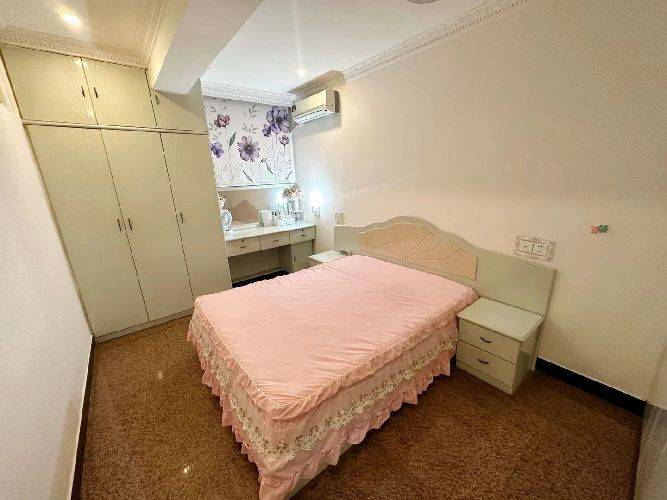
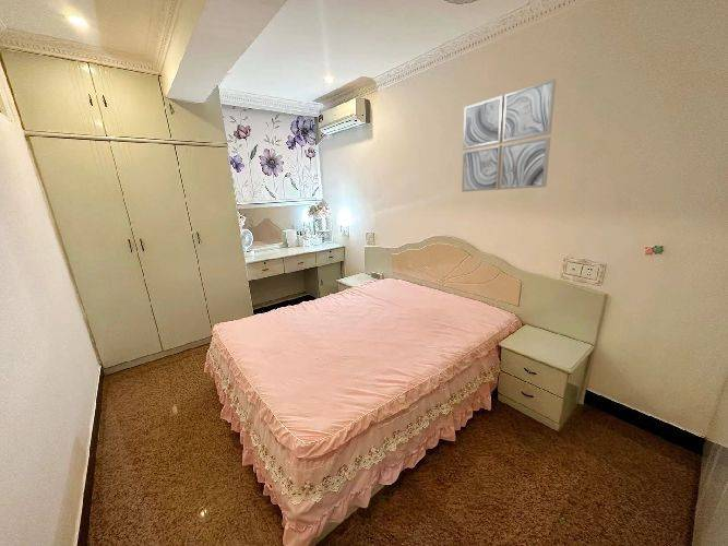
+ wall art (501, 142)
